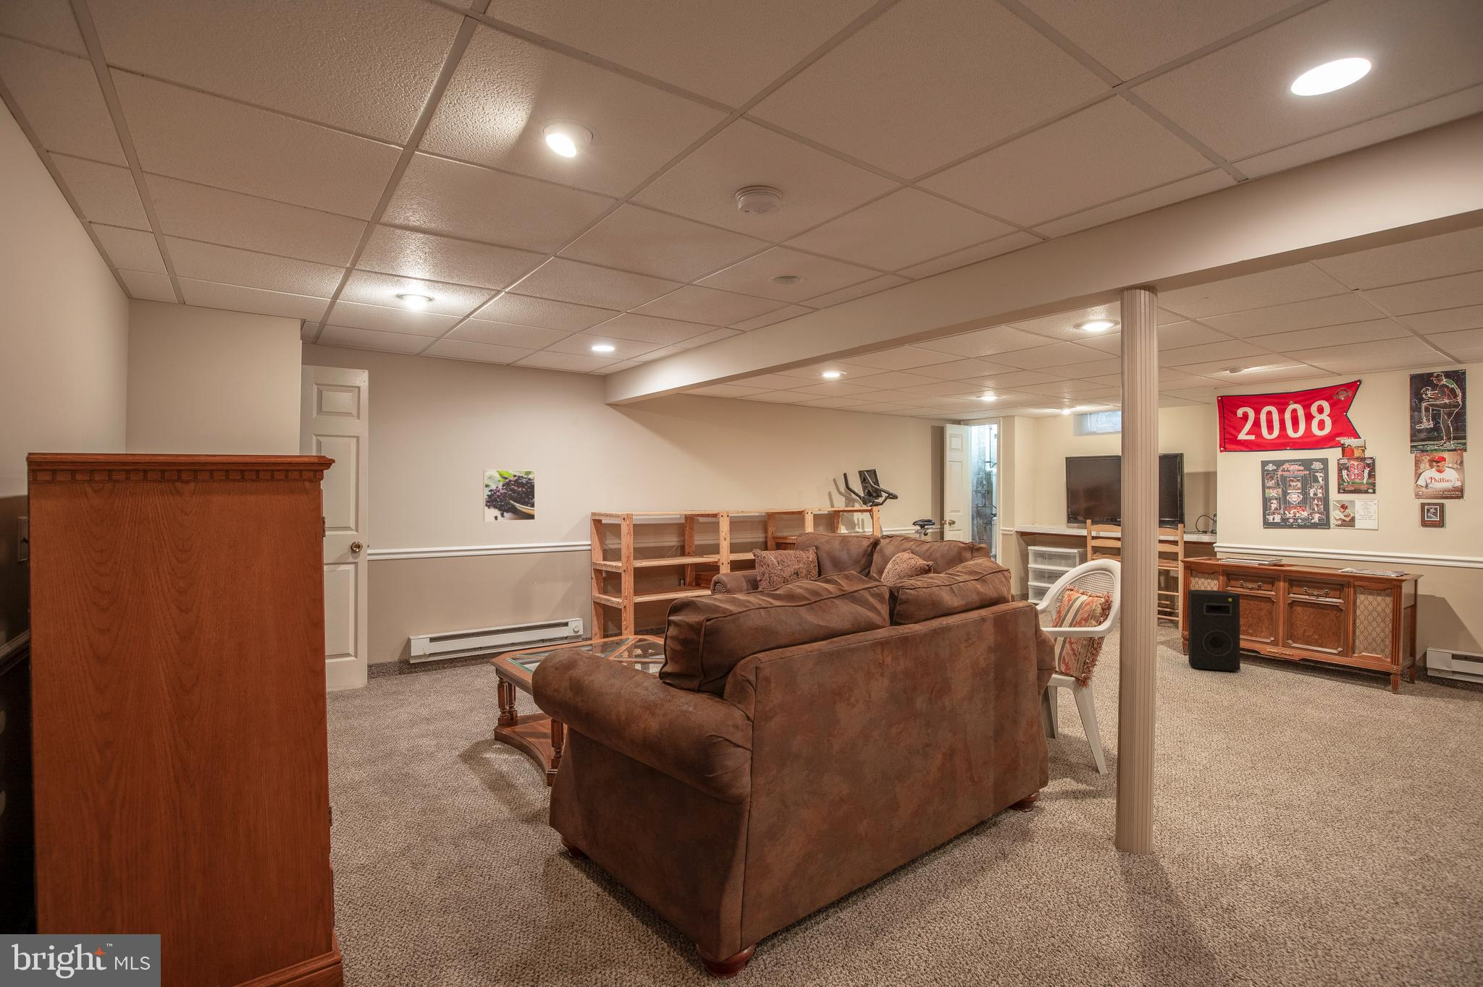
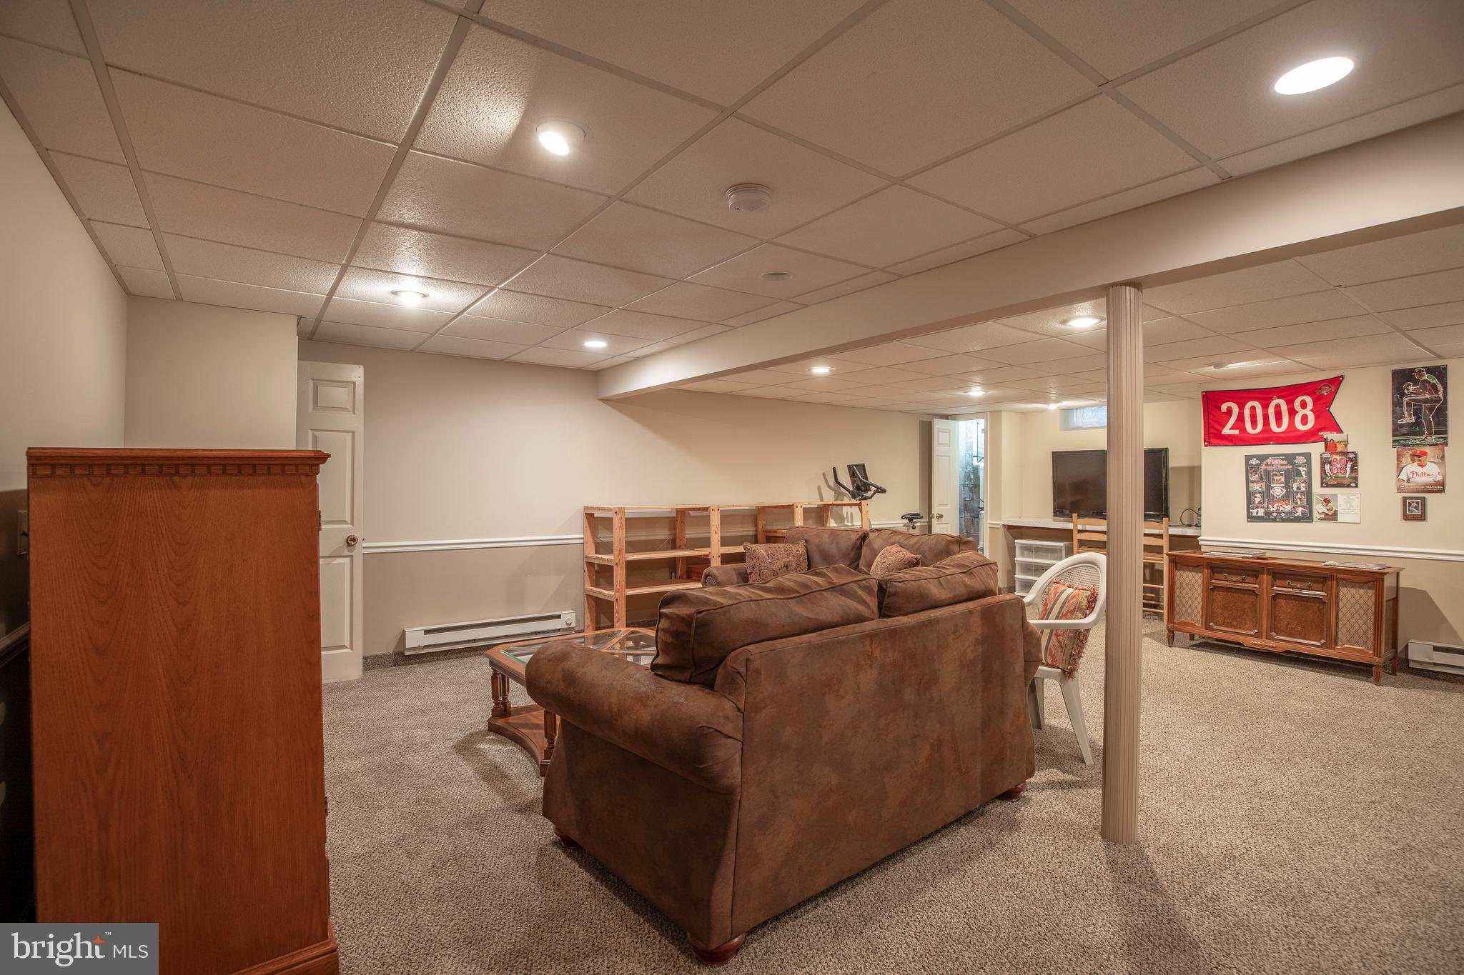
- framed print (509, 496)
- speaker (1212, 630)
